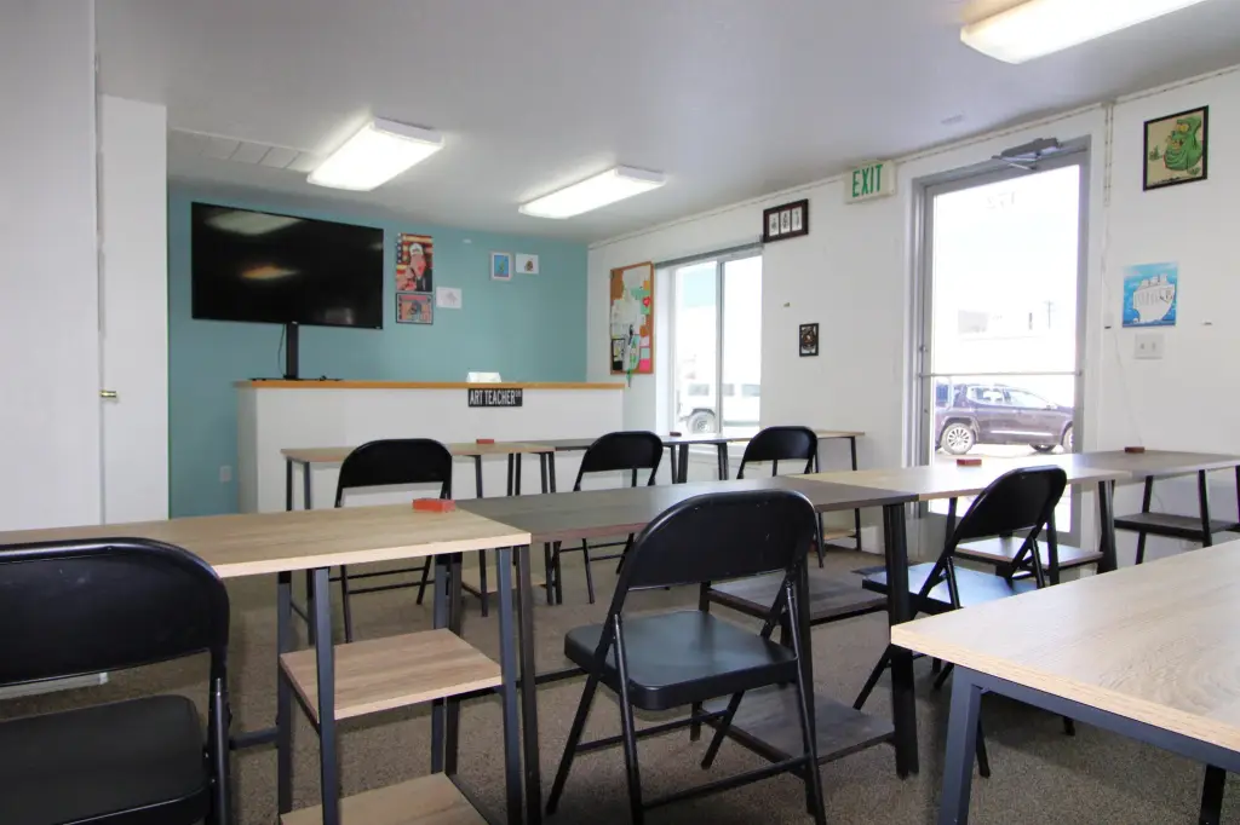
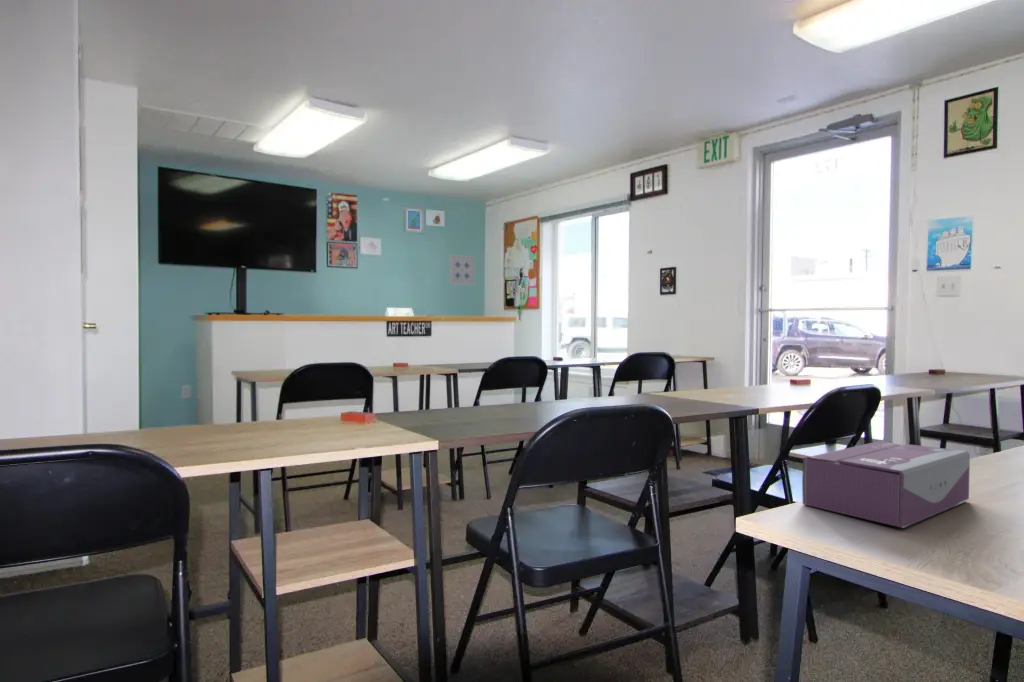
+ tissue box (887, 477)
+ wall art (462, 270)
